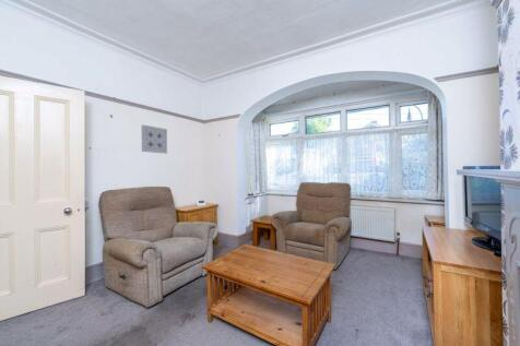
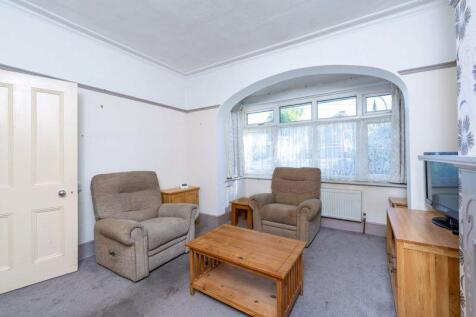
- wall art (154, 140)
